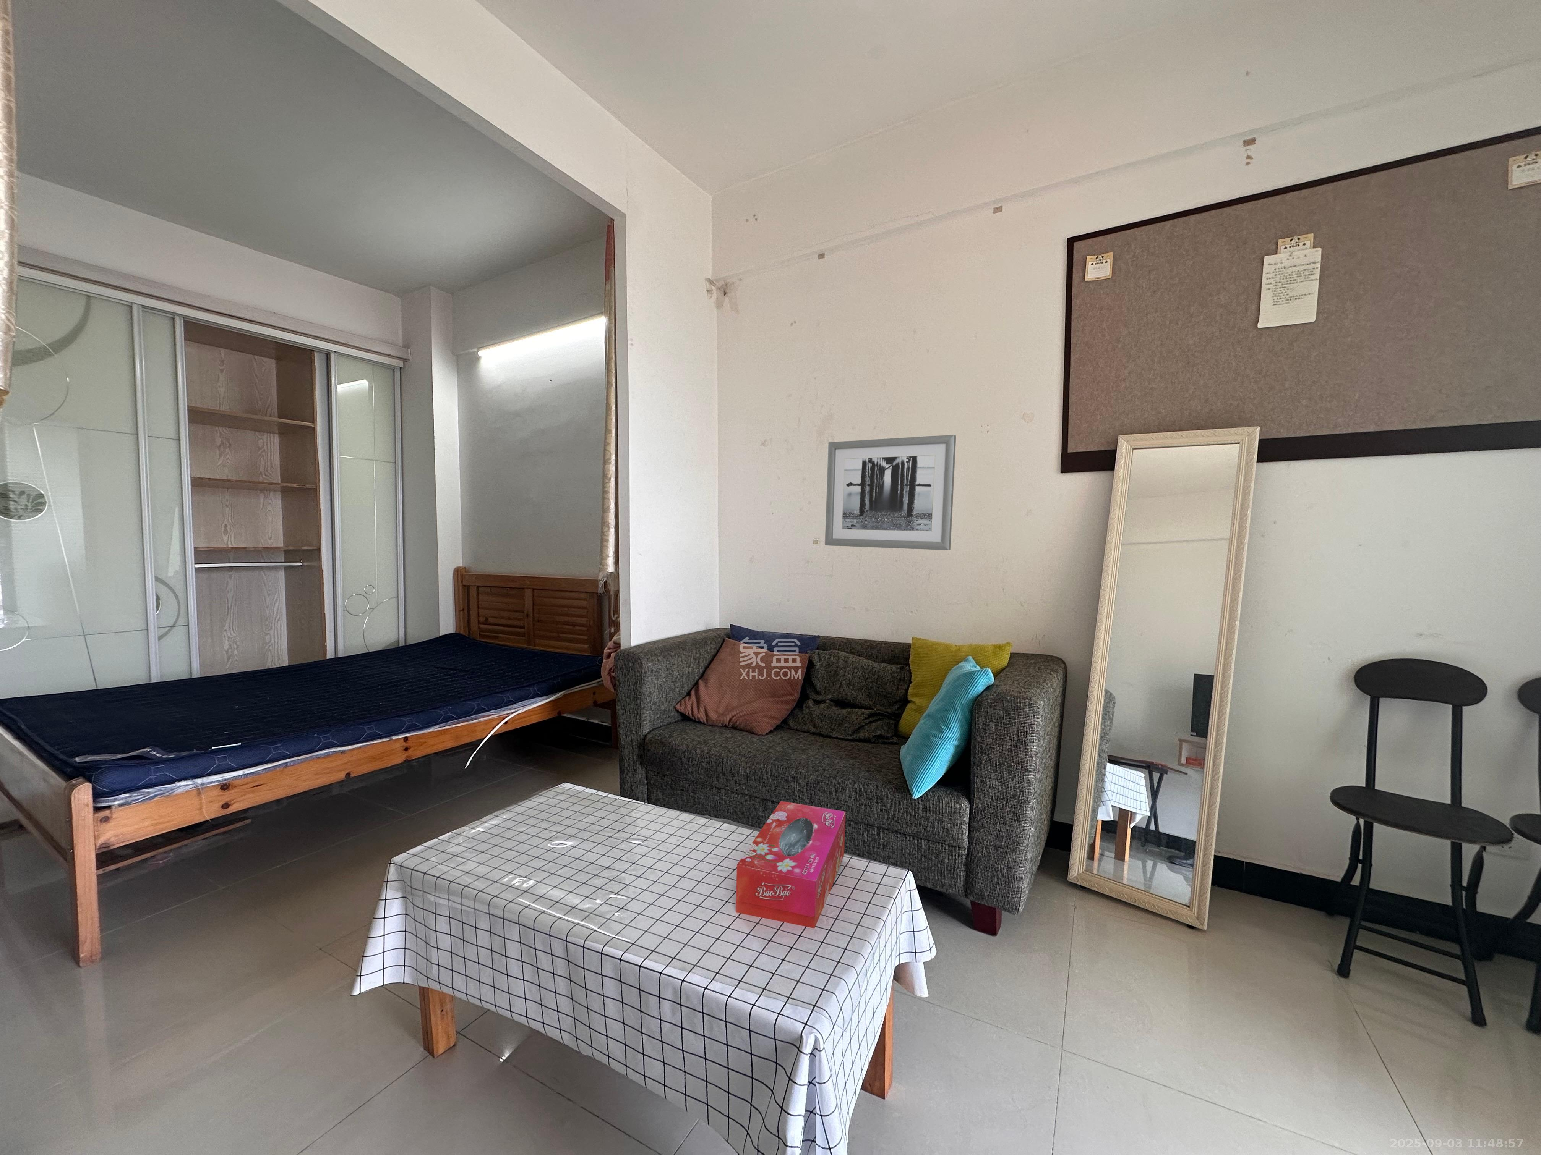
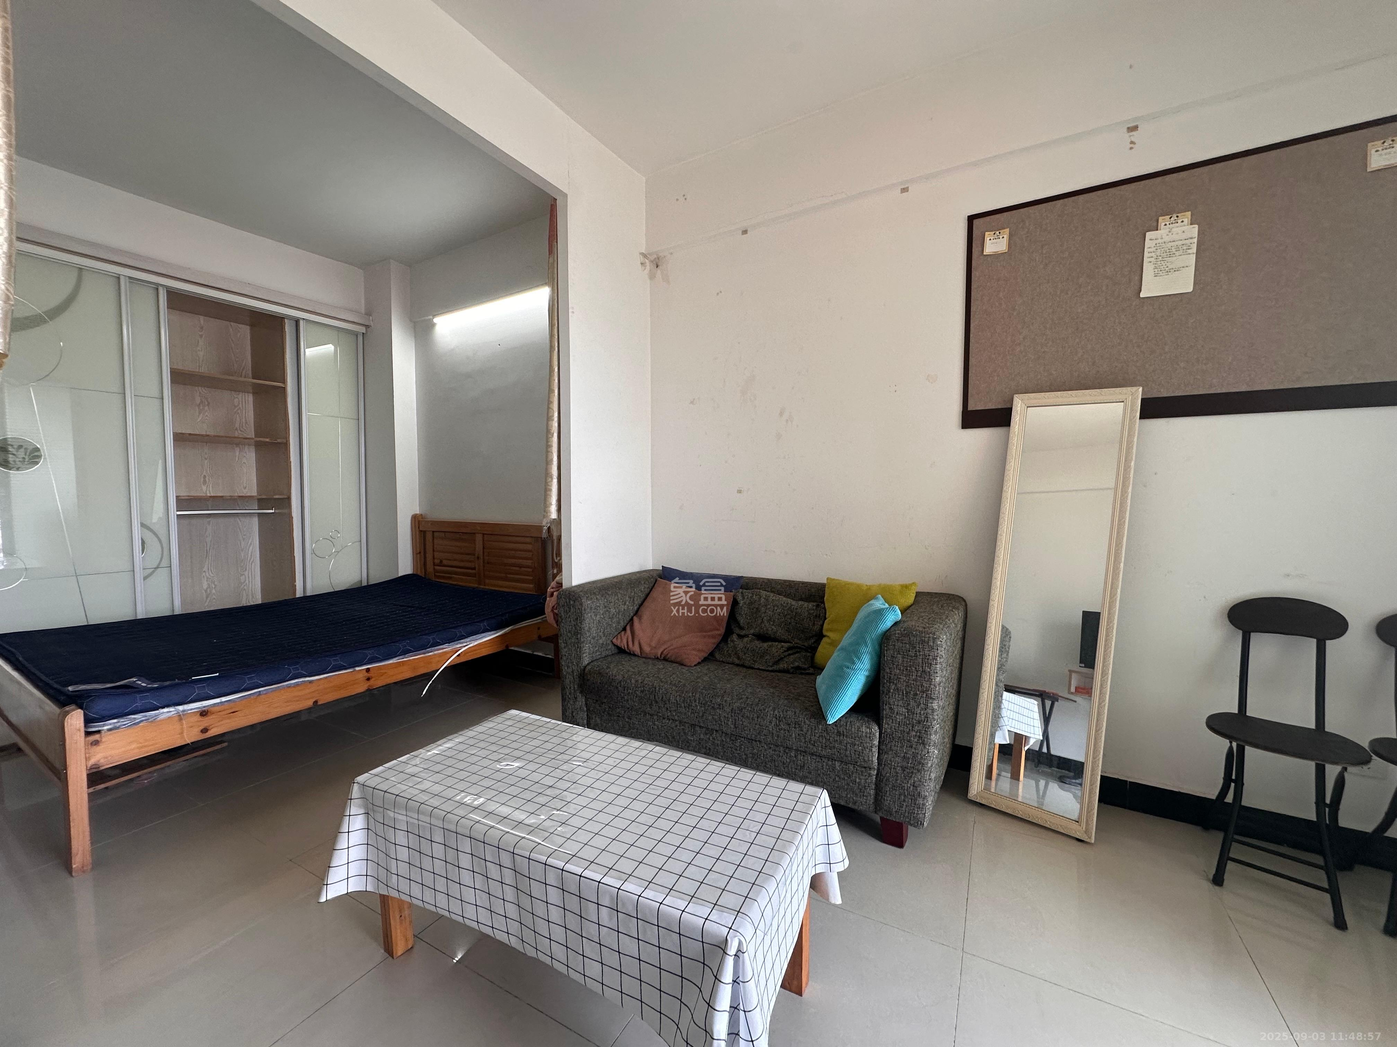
- wall art (886, 494)
- tissue box (795, 859)
